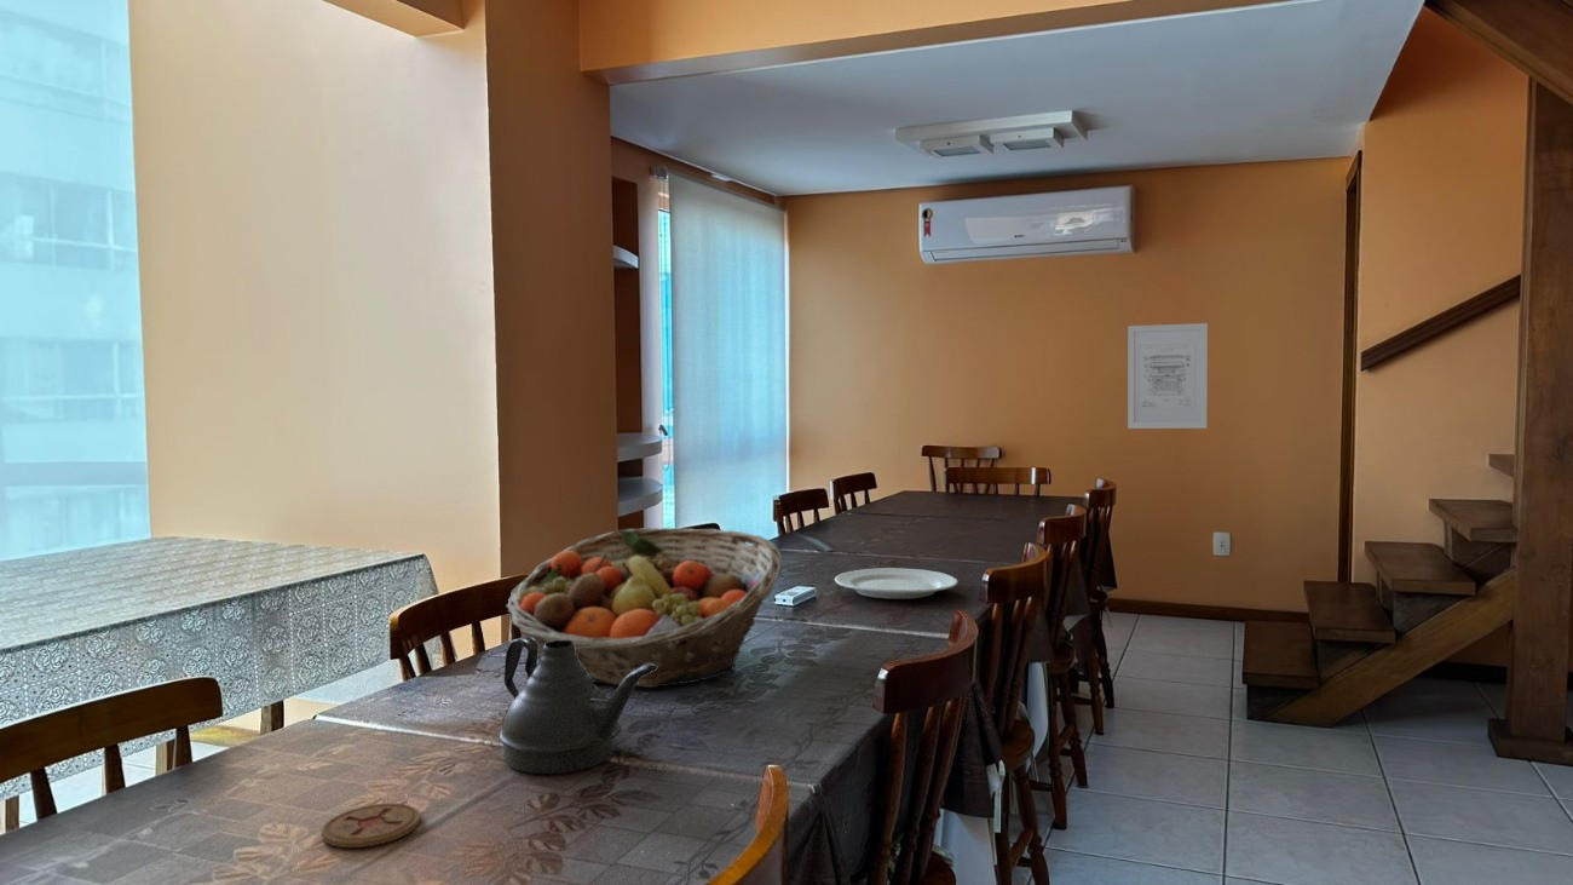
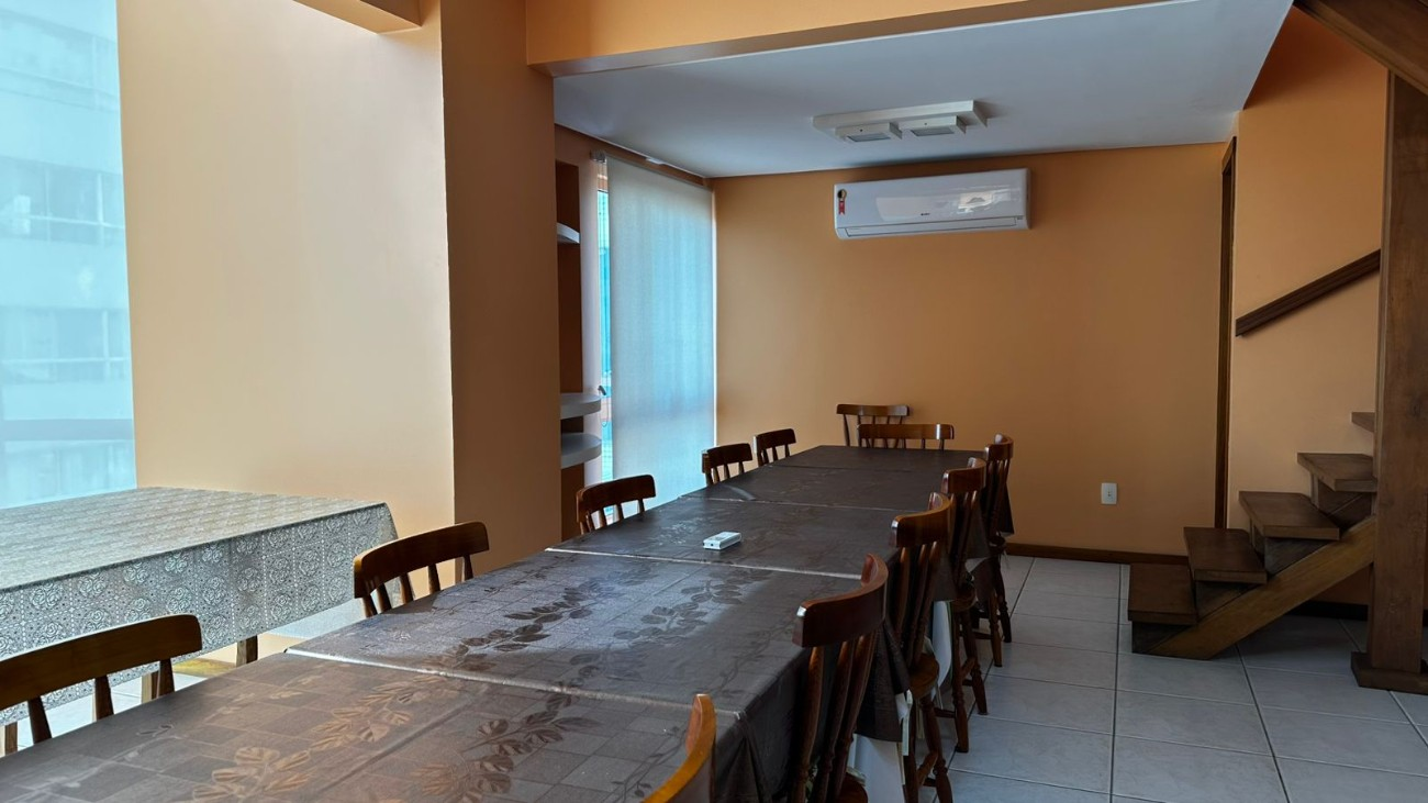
- teapot (576, 702)
- fruit basket (645, 600)
- chinaware (895, 584)
- wall art (1166, 377)
- coaster (371, 824)
